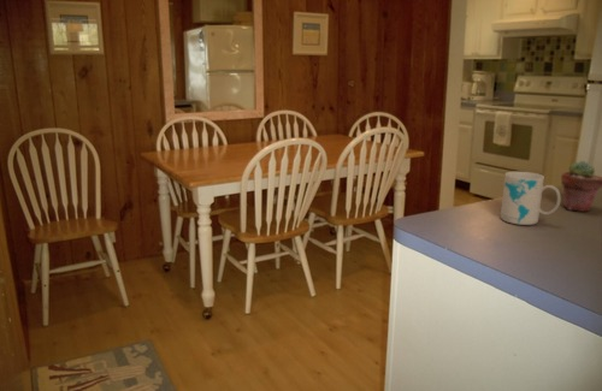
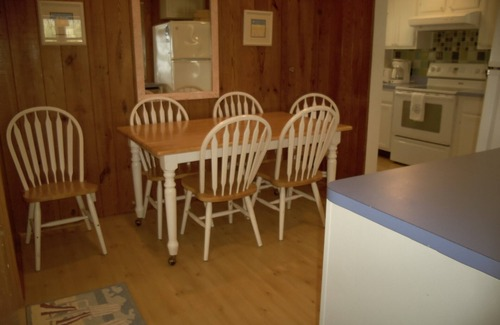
- mug (530, 199)
- potted succulent (580, 184)
